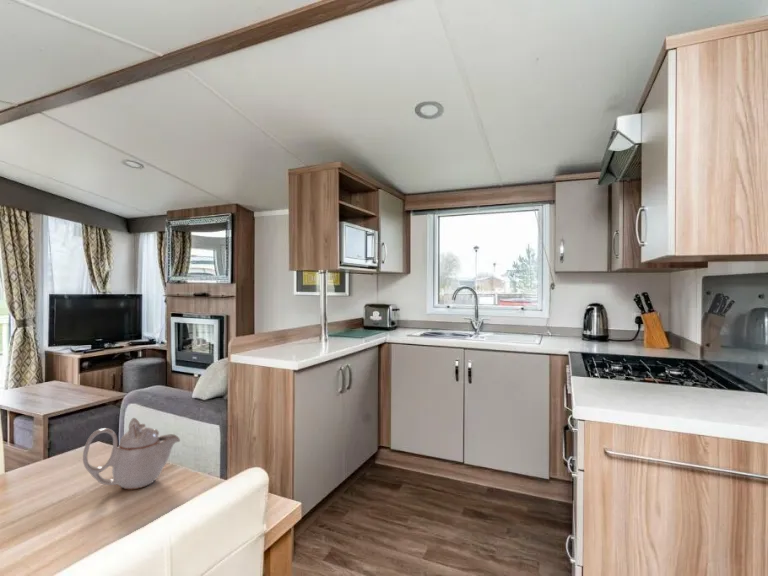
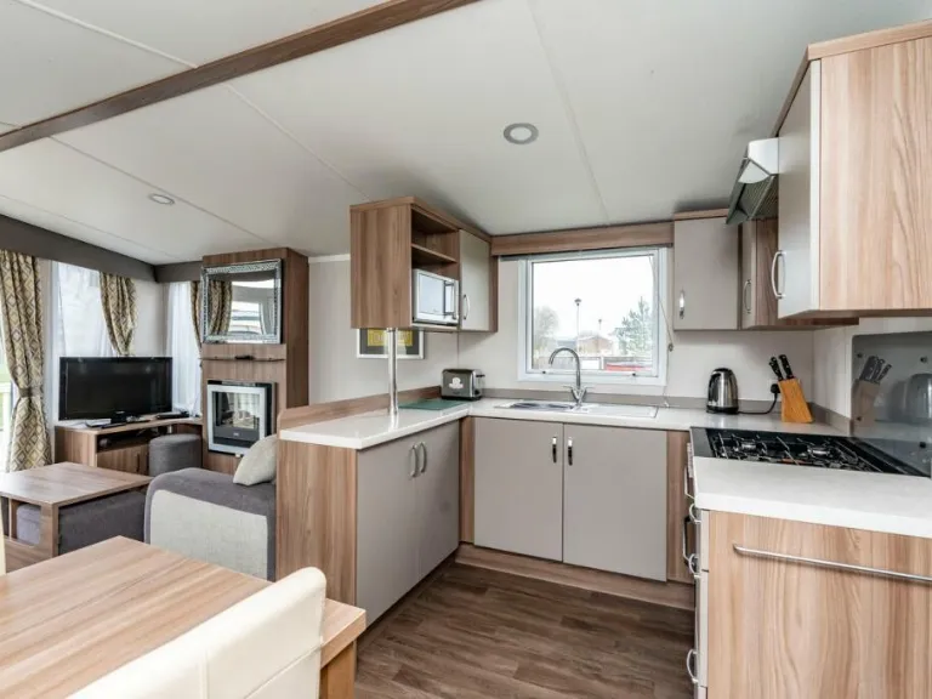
- teapot (134, 452)
